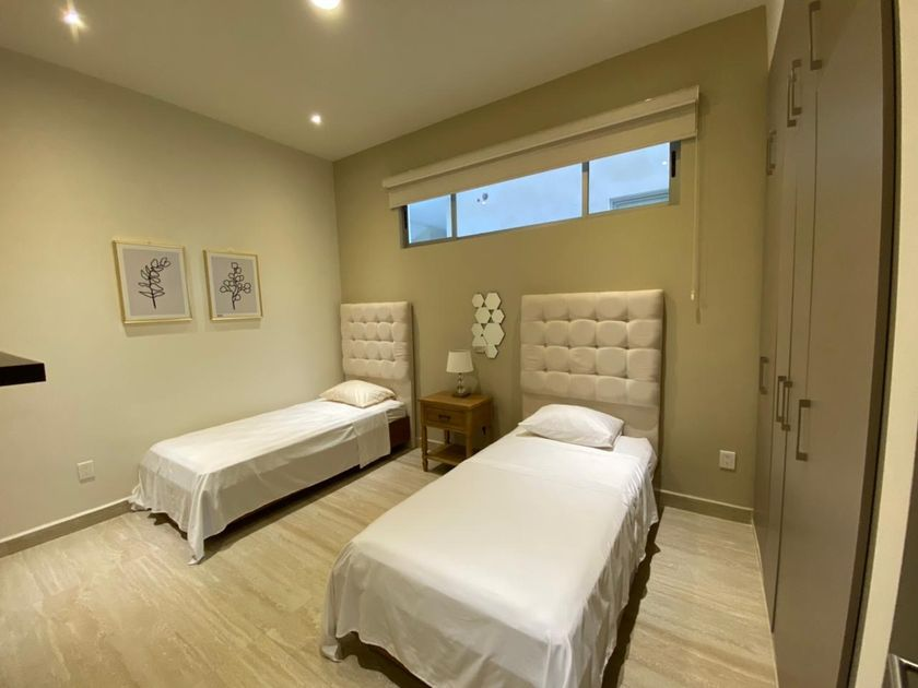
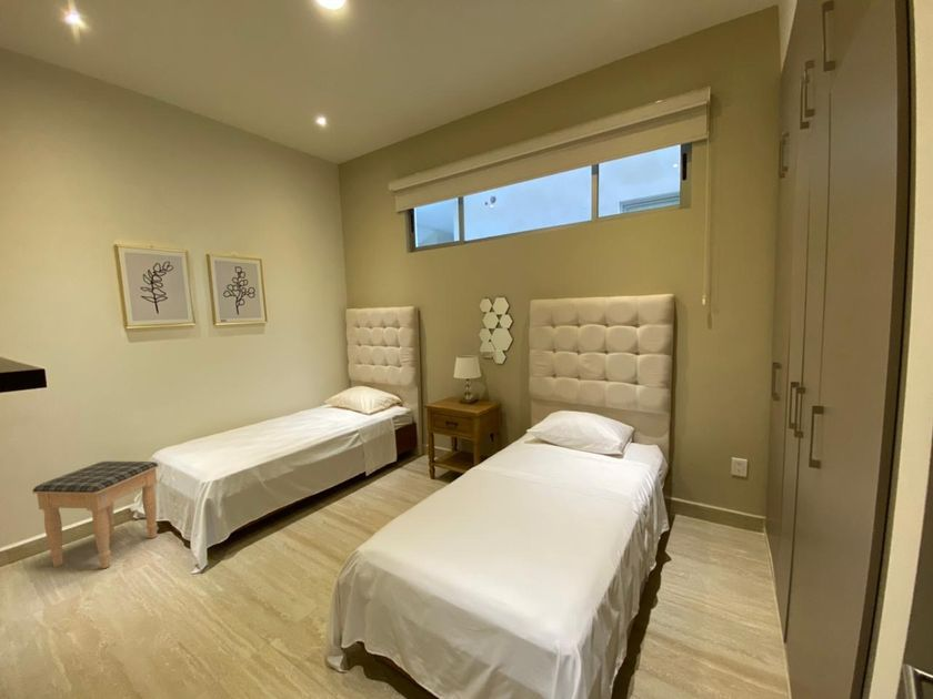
+ footstool (103, 510)
